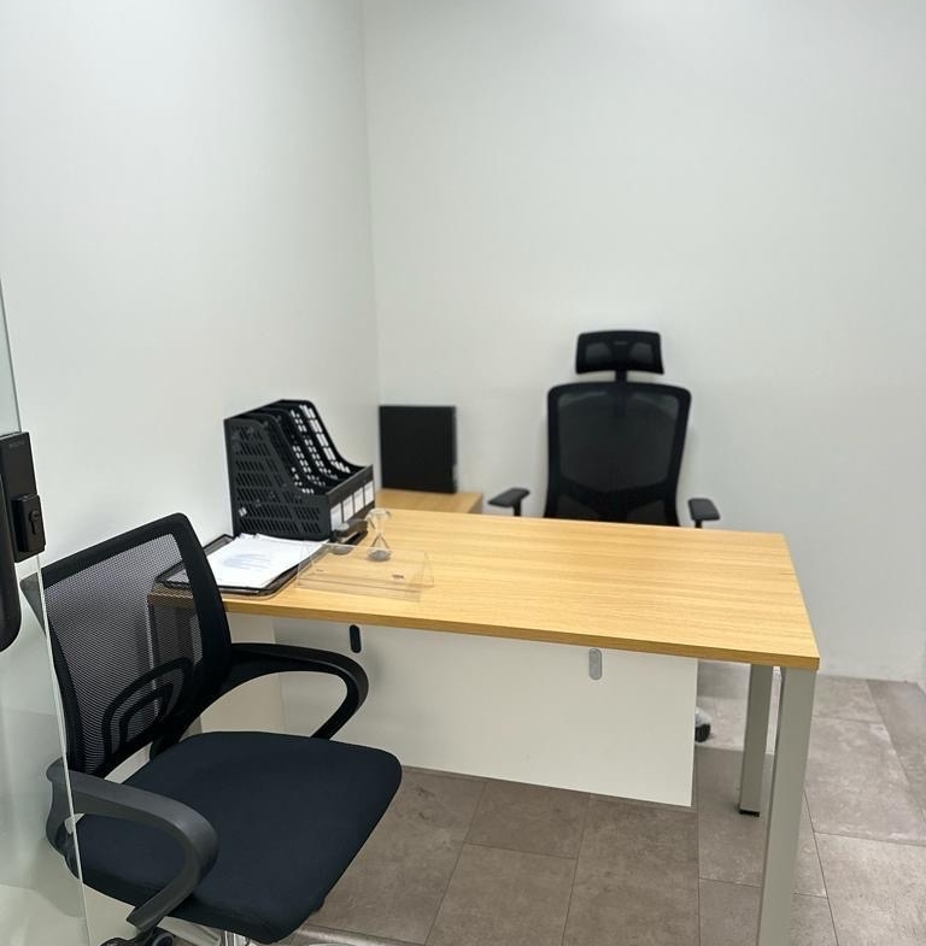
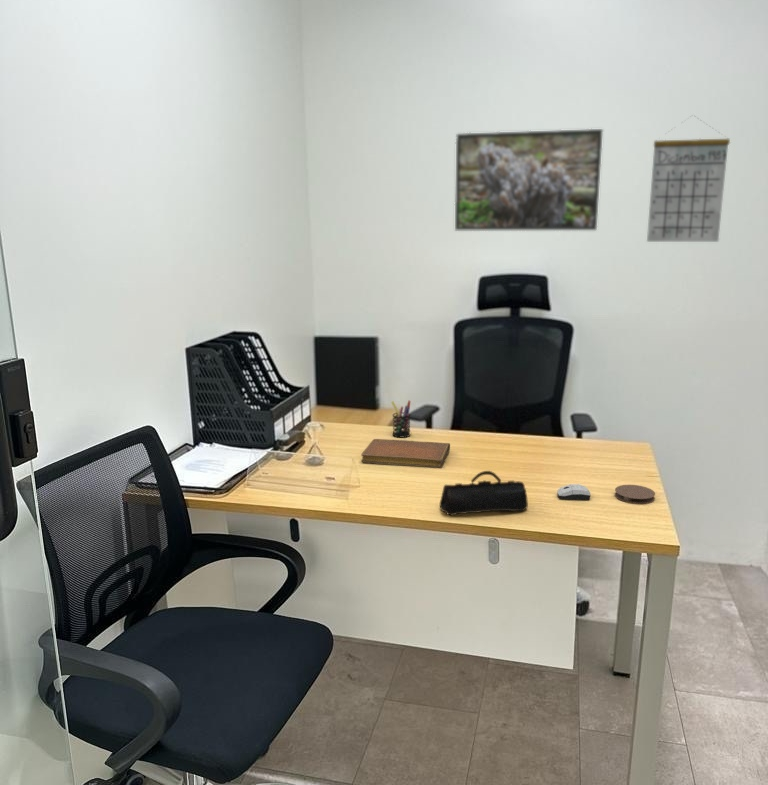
+ computer mouse (573, 491)
+ pencil case (484, 490)
+ calendar (687, 179)
+ pen holder (403, 417)
+ notebook (406, 452)
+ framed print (526, 181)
+ coaster (634, 494)
